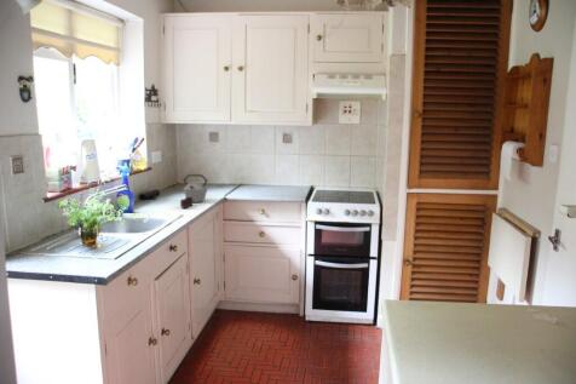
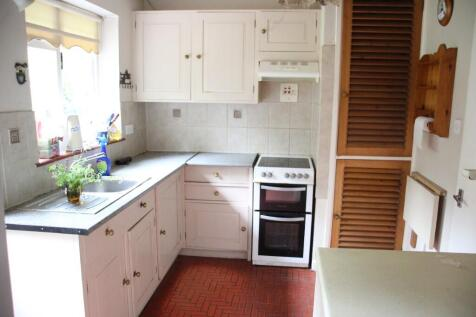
- kettle (191, 189)
